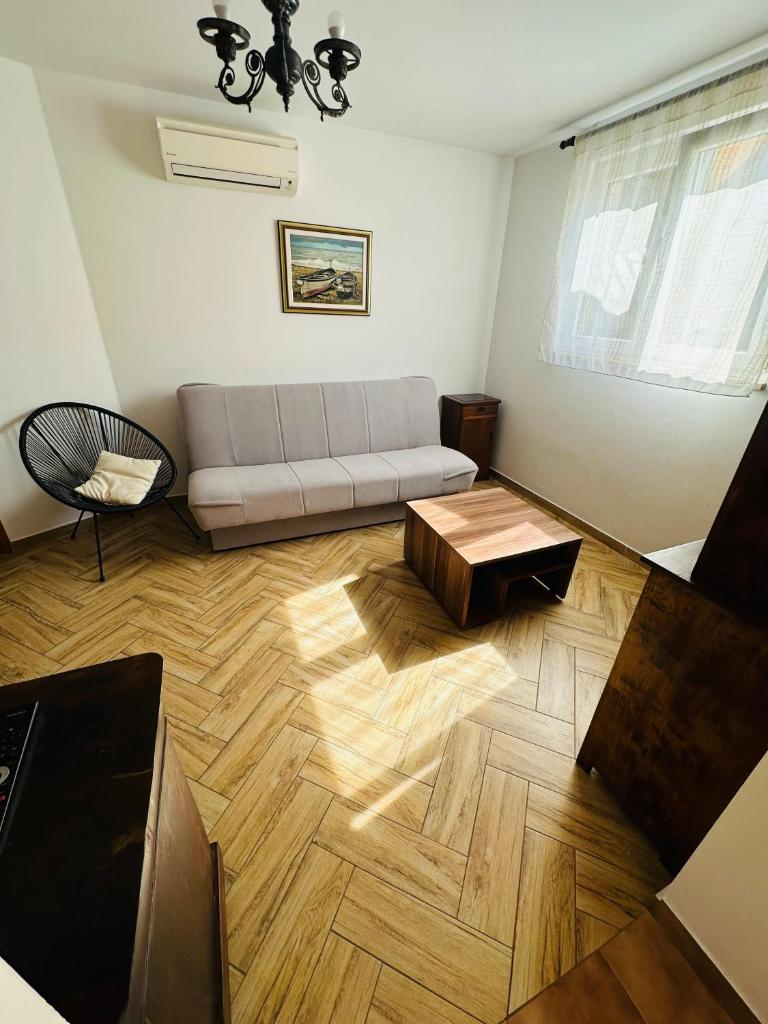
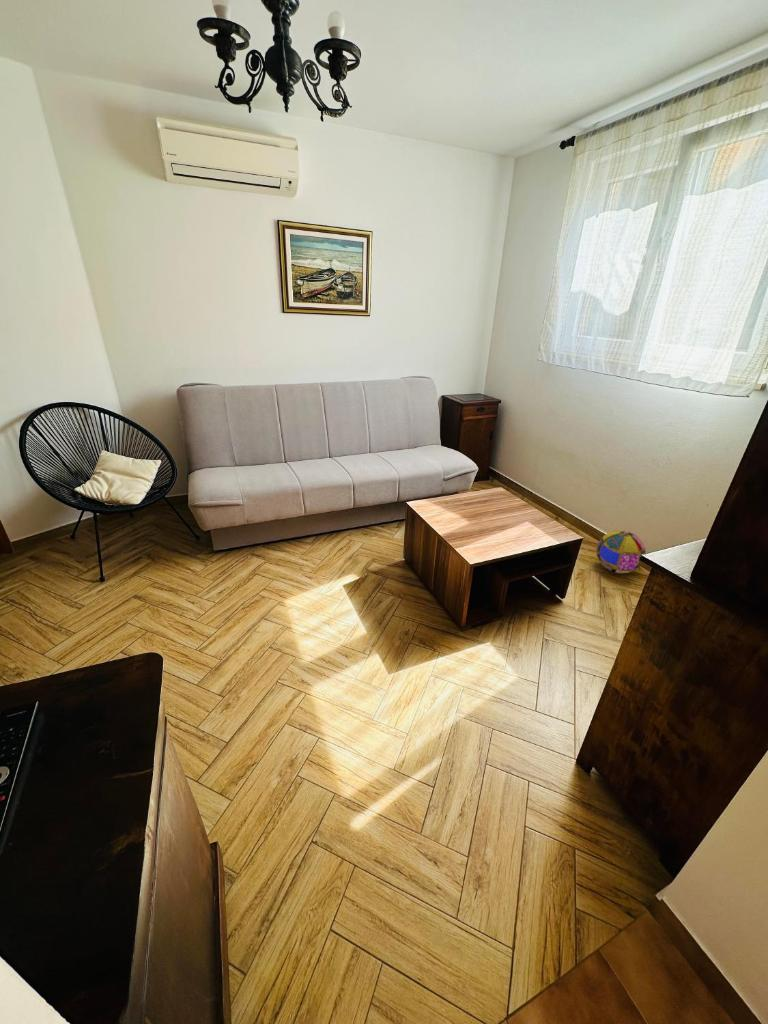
+ ball (620, 551)
